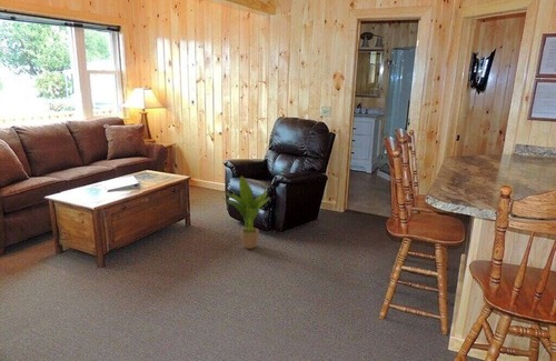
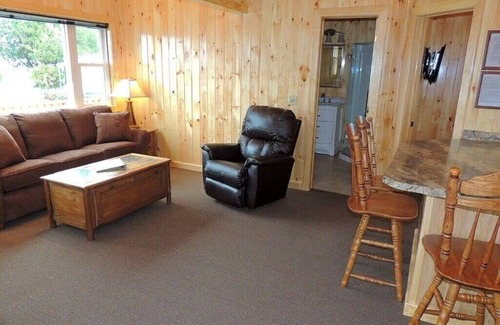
- potted plant (245, 214)
